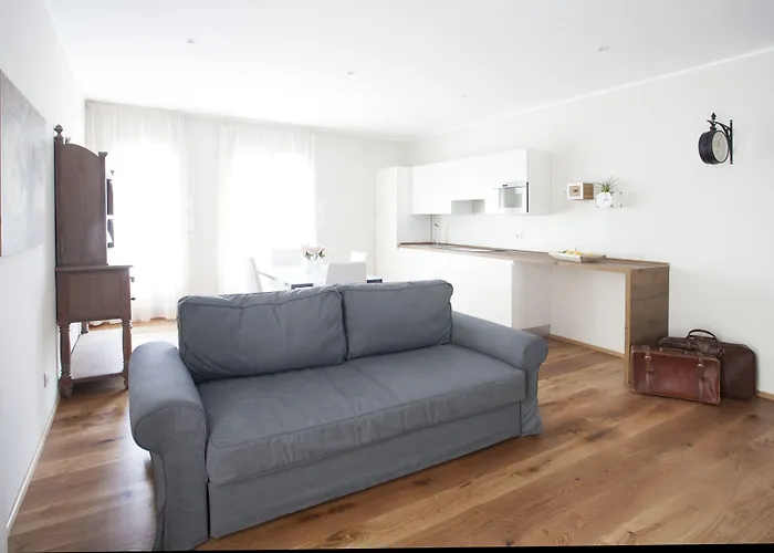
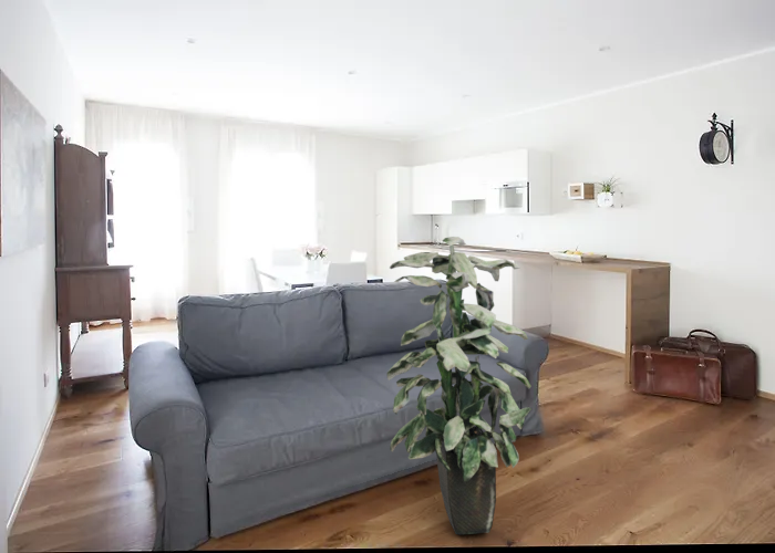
+ indoor plant (455, 380)
